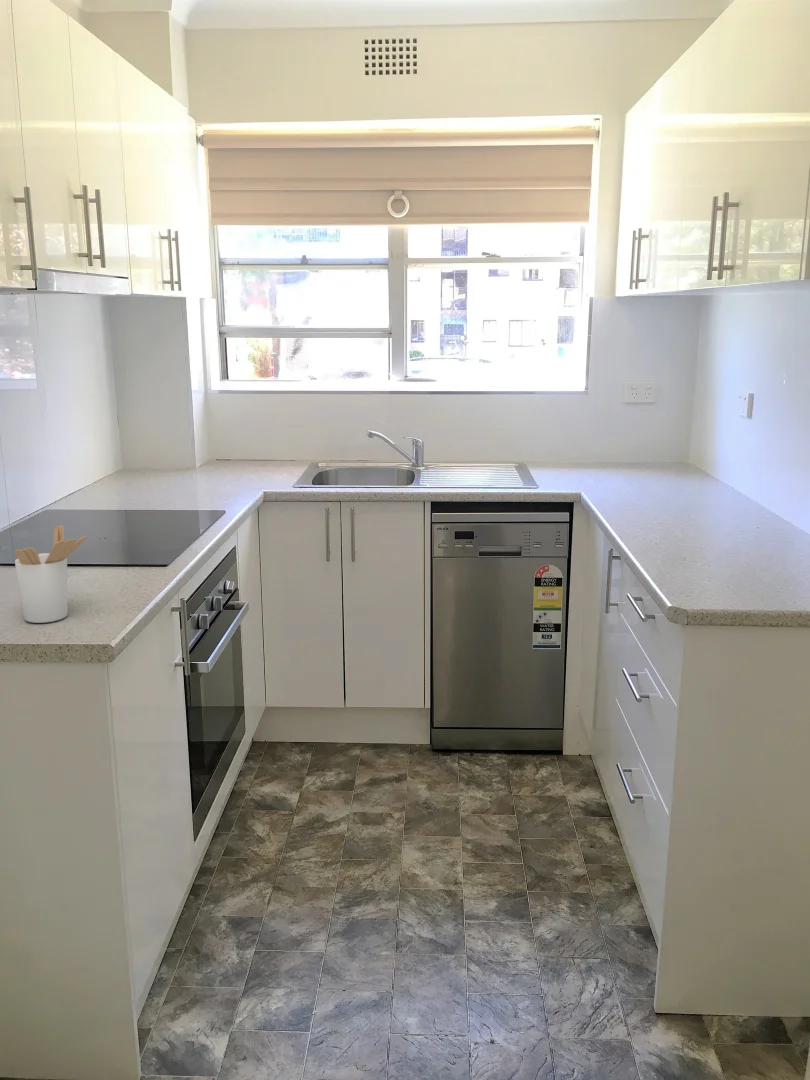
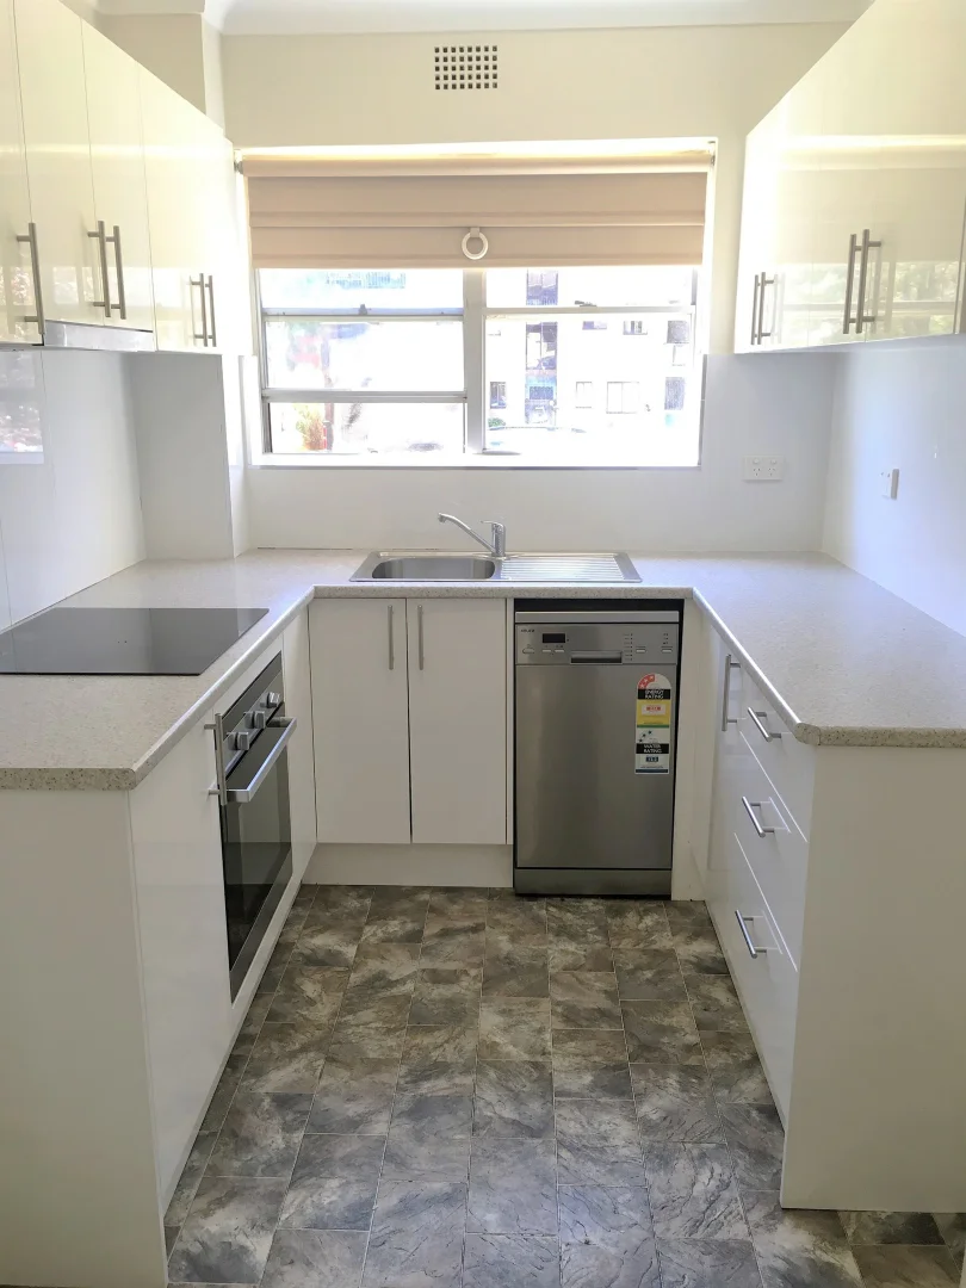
- utensil holder (52, 575)
